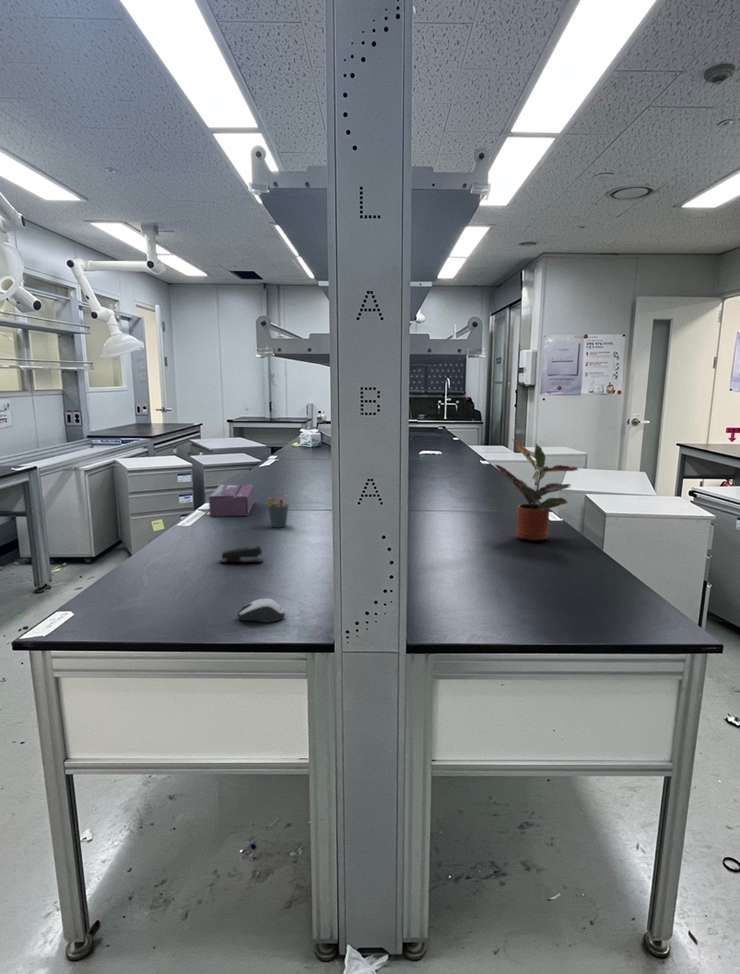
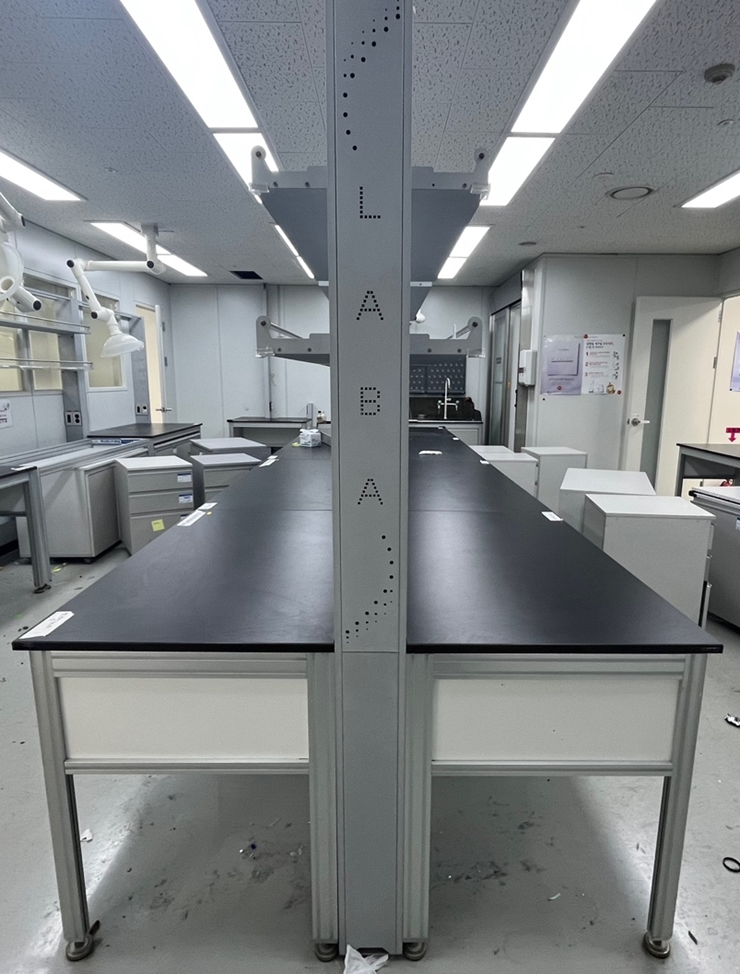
- computer mouse (261, 609)
- potted plant (541, 491)
- pen holder (277, 509)
- tissue box (233, 499)
- stapler (241, 553)
